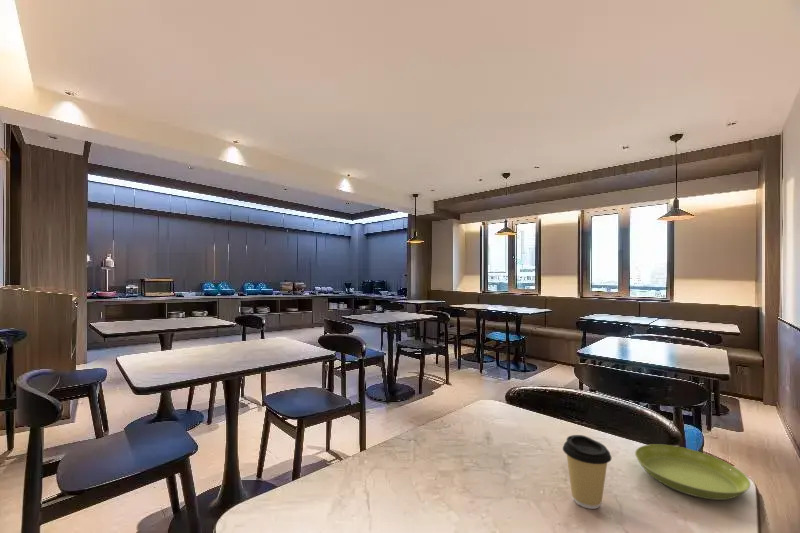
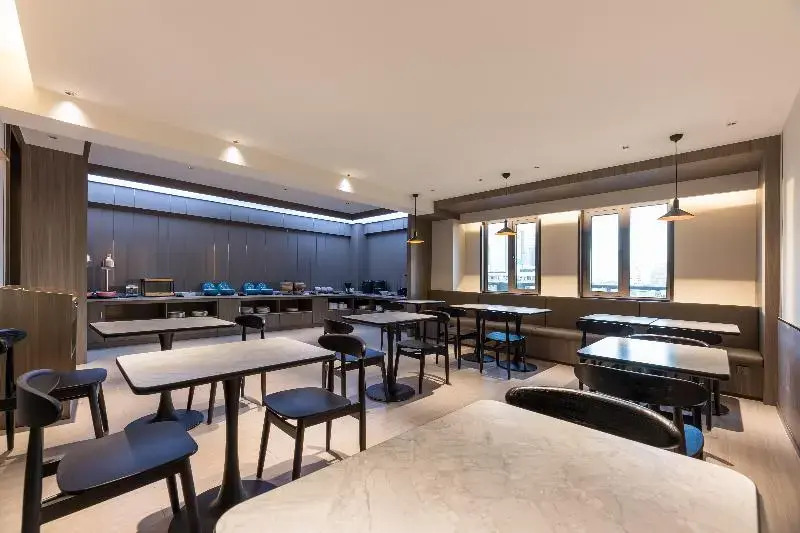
- coffee cup (586, 472)
- saucer (688, 472)
